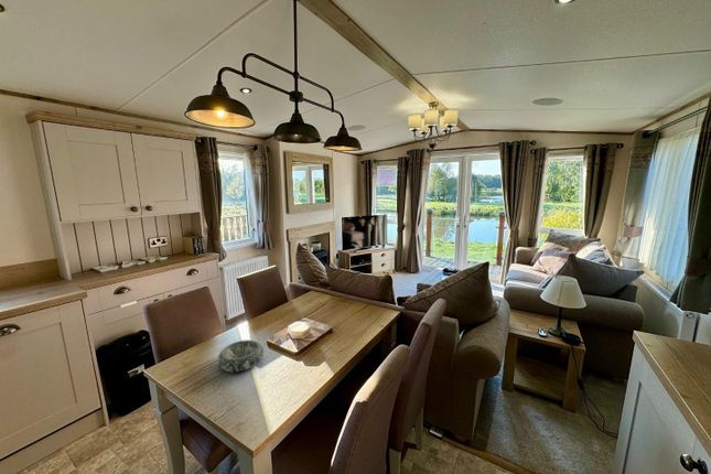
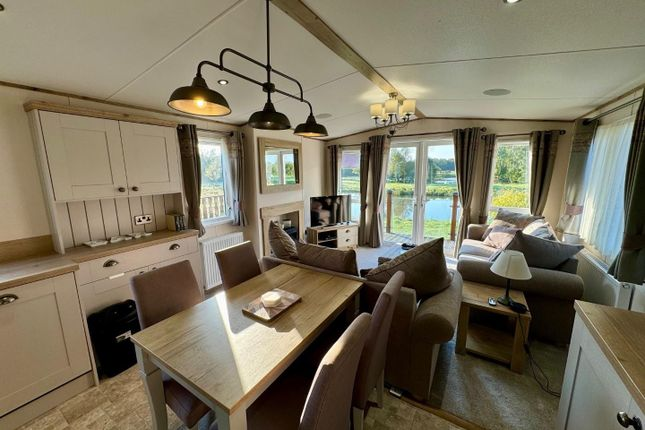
- decorative bowl (241, 355)
